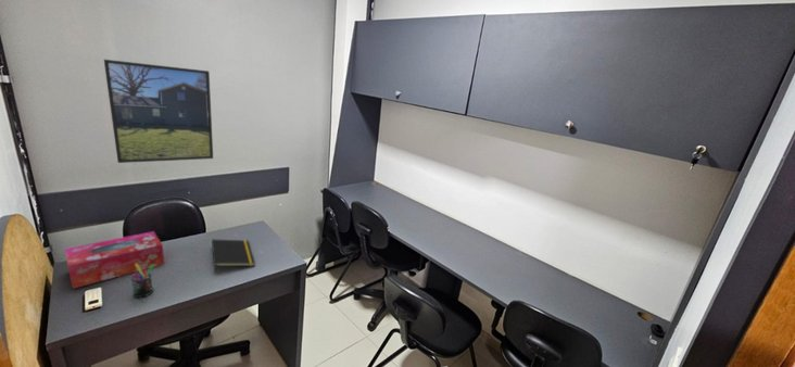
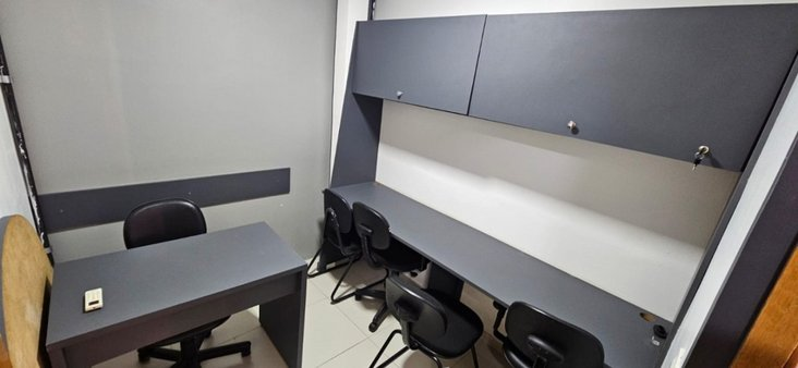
- notepad (232, 252)
- pen holder (143, 278)
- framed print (165, 114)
- tissue box (117, 256)
